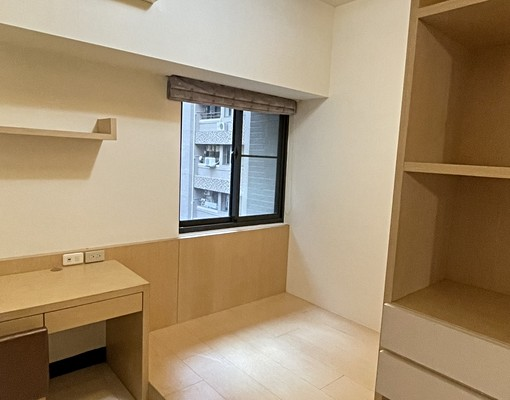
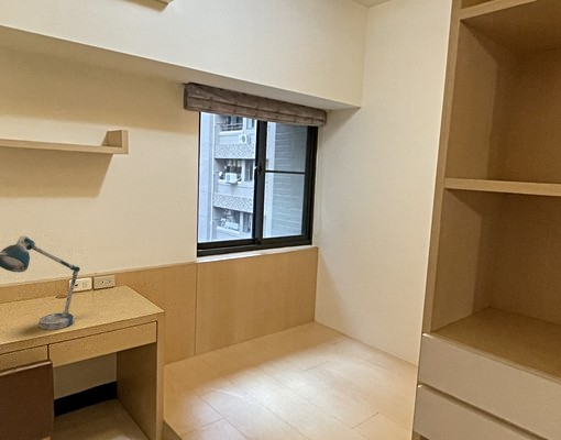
+ desk lamp (26, 268)
